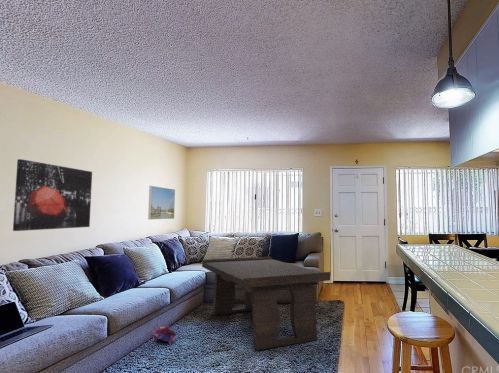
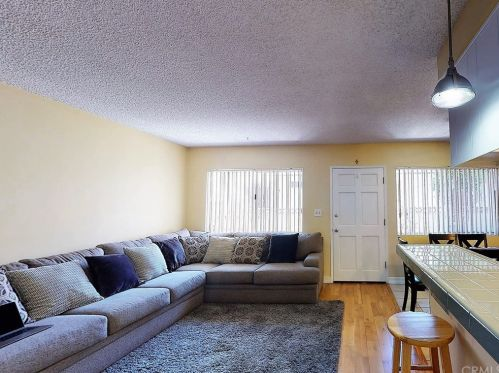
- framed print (162, 203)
- plush toy (165, 333)
- wall art (57, 197)
- coffee table (259, 295)
